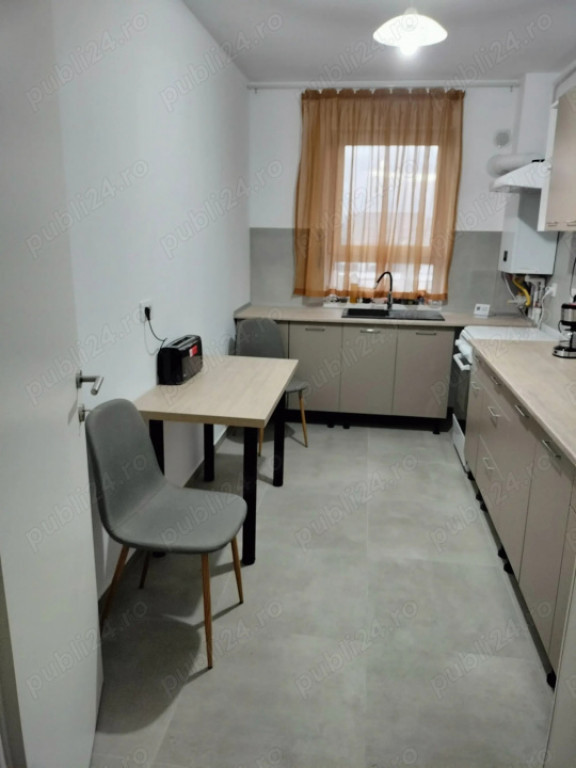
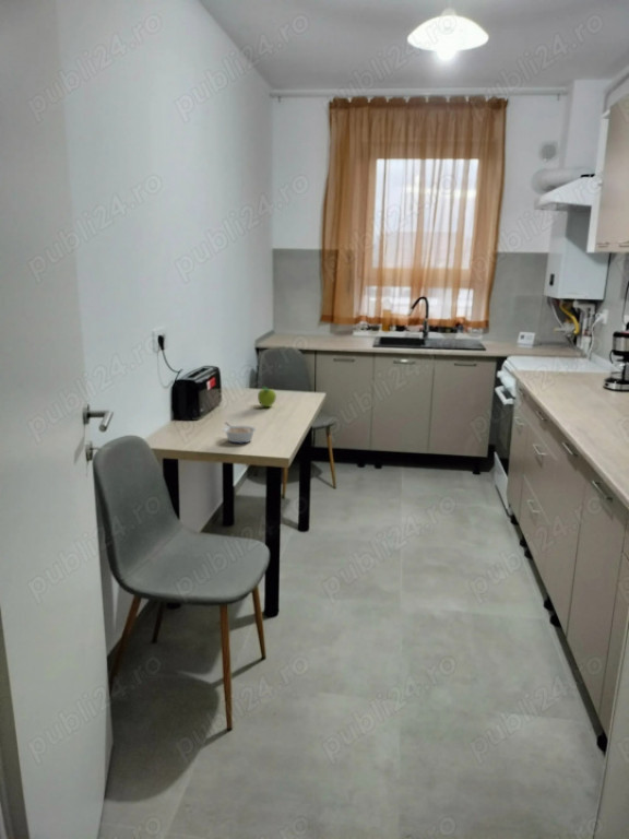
+ legume (238, 433)
+ fruit (266, 397)
